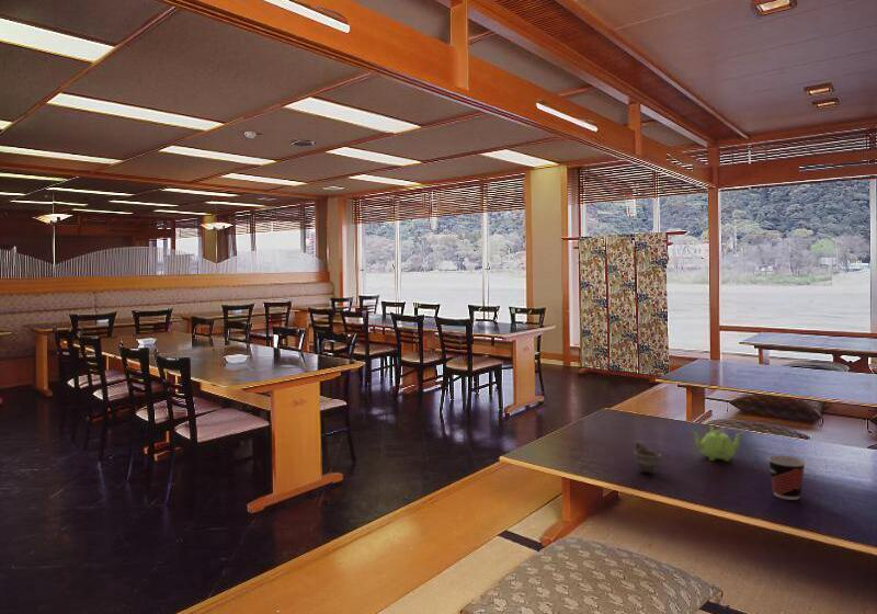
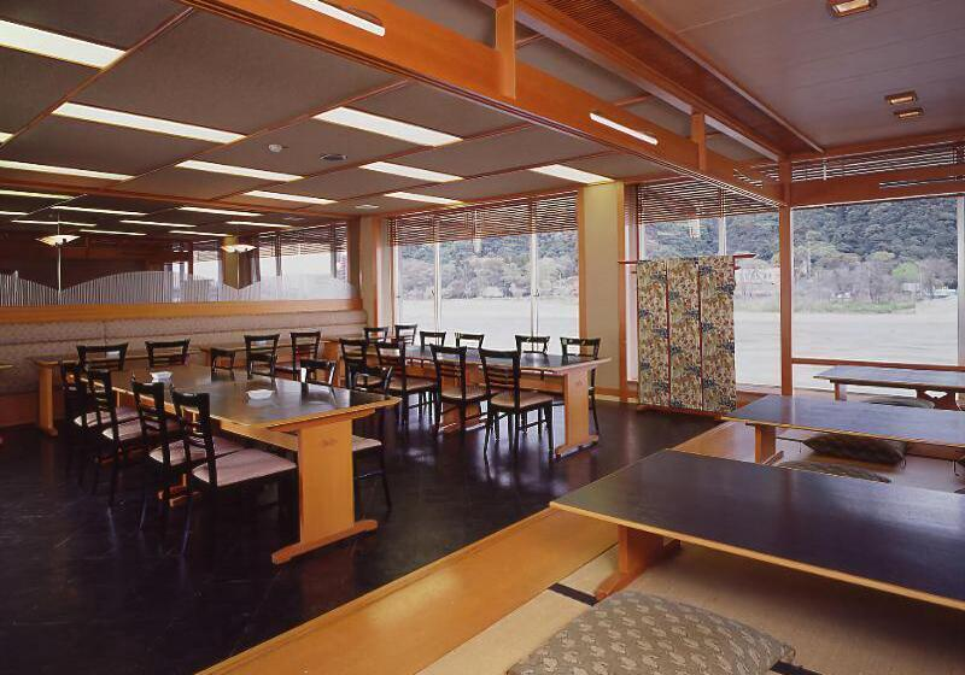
- cup (647, 457)
- teapot (717, 444)
- cup (786, 477)
